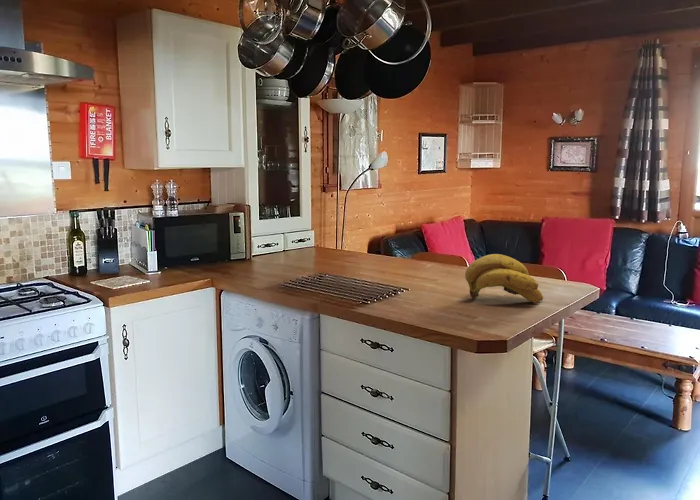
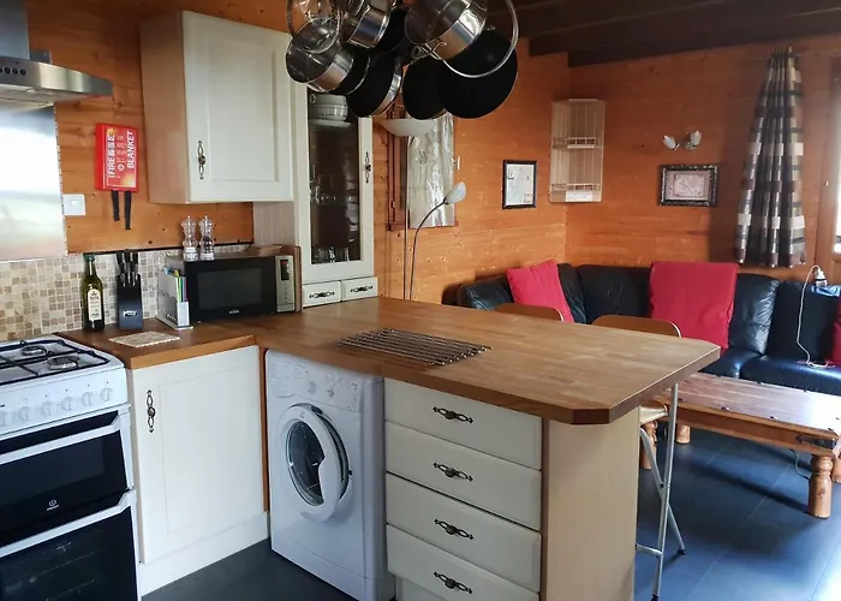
- banana bunch (504, 277)
